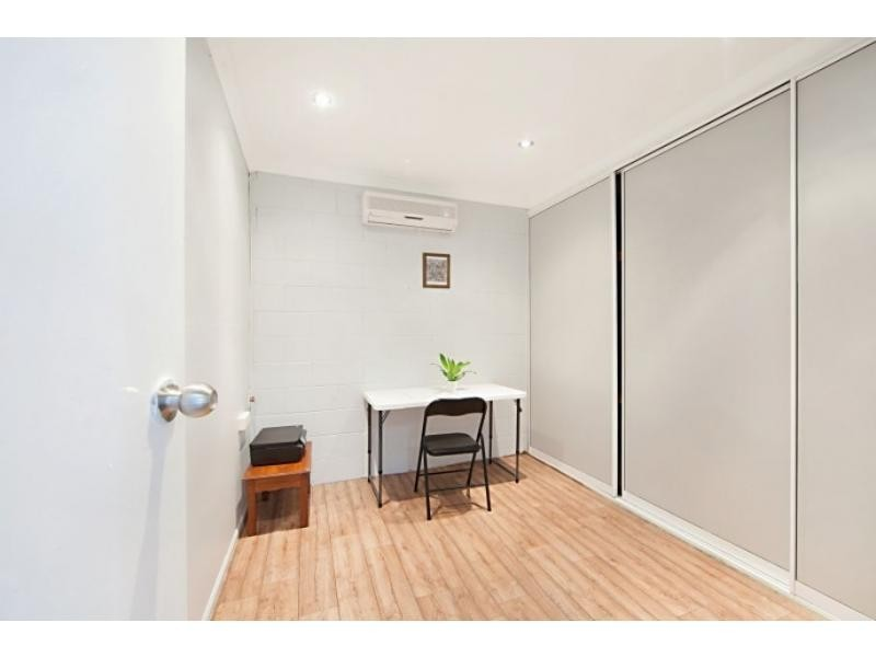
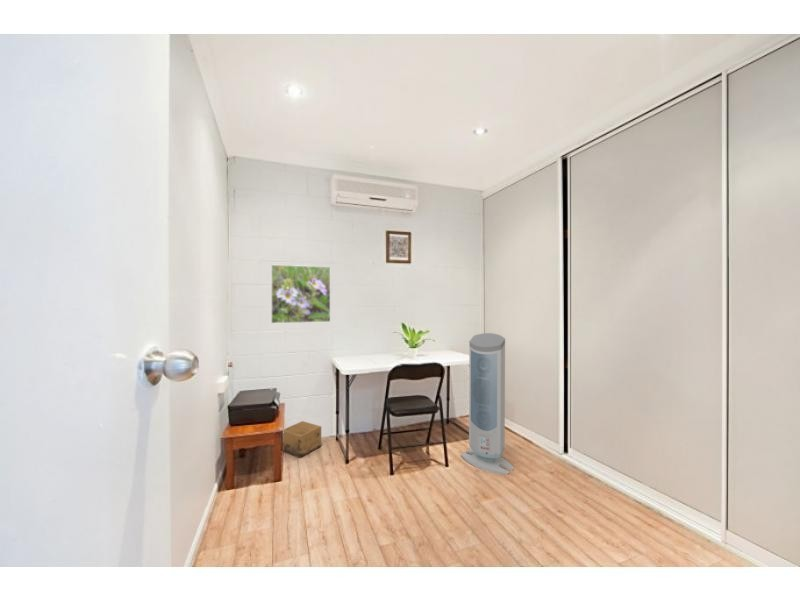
+ cardboard box (301, 438)
+ air purifier (486, 398)
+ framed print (301, 294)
